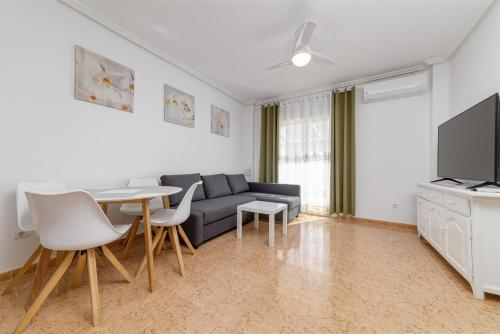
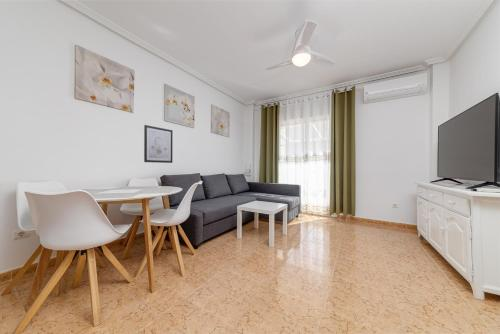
+ wall art (159, 145)
